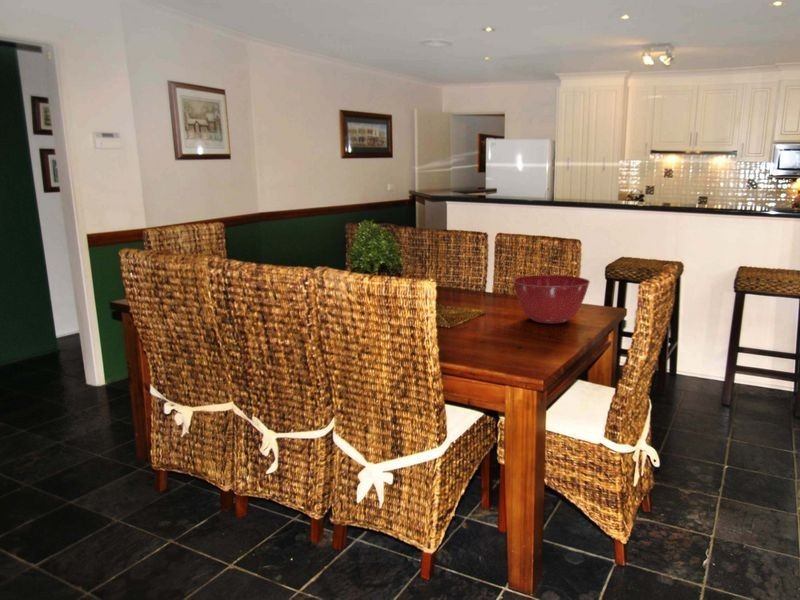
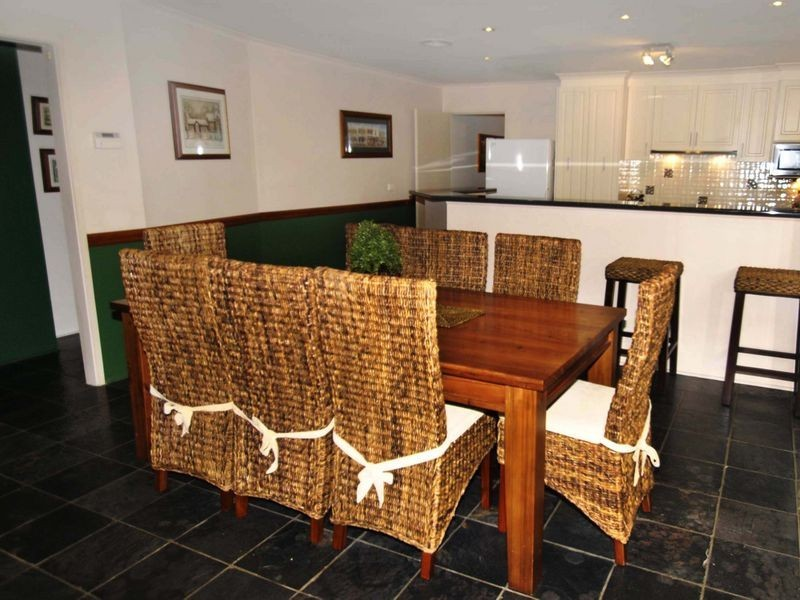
- mixing bowl (550, 299)
